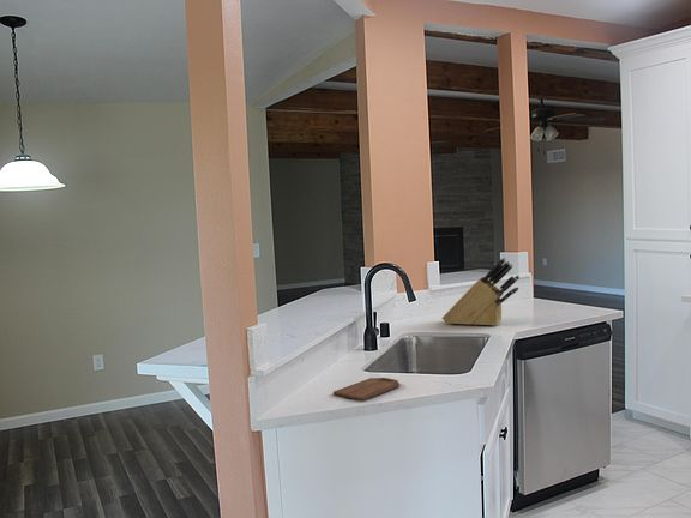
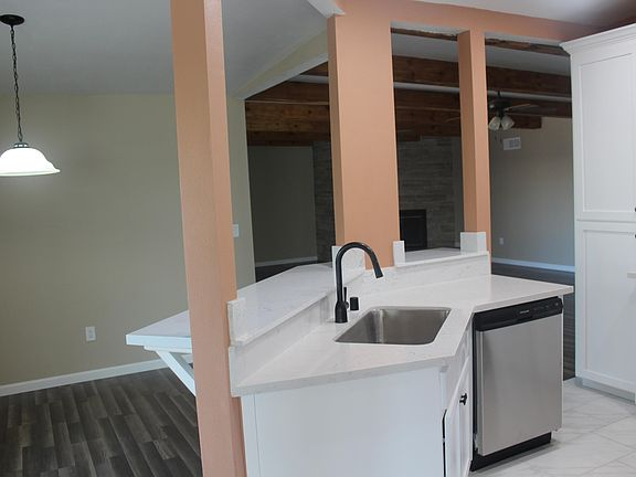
- knife block (480, 290)
- cutting board (369, 387)
